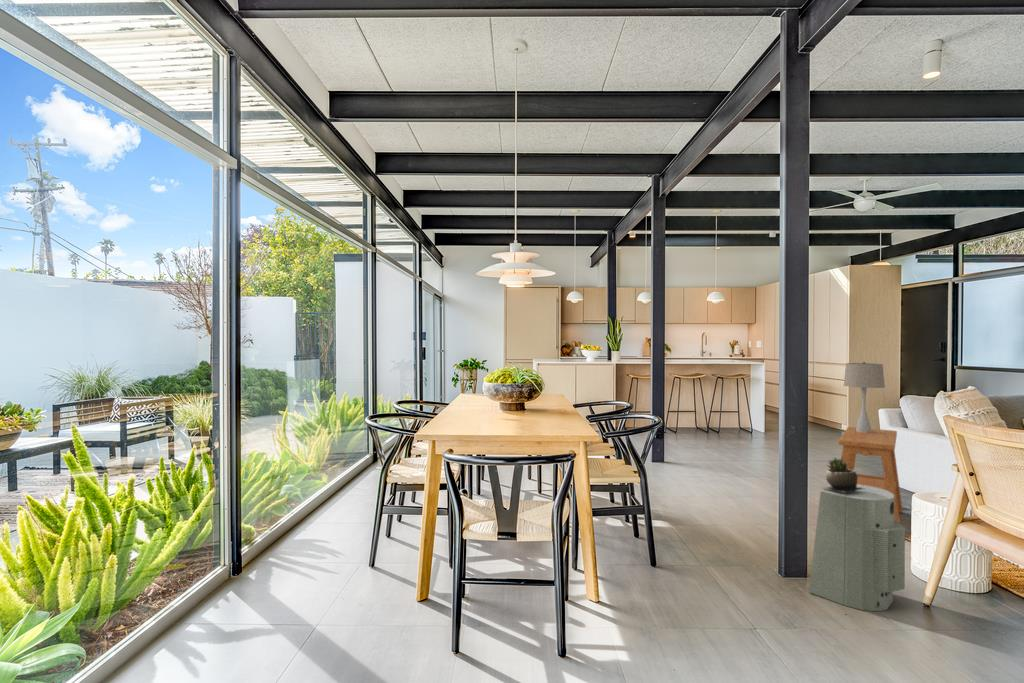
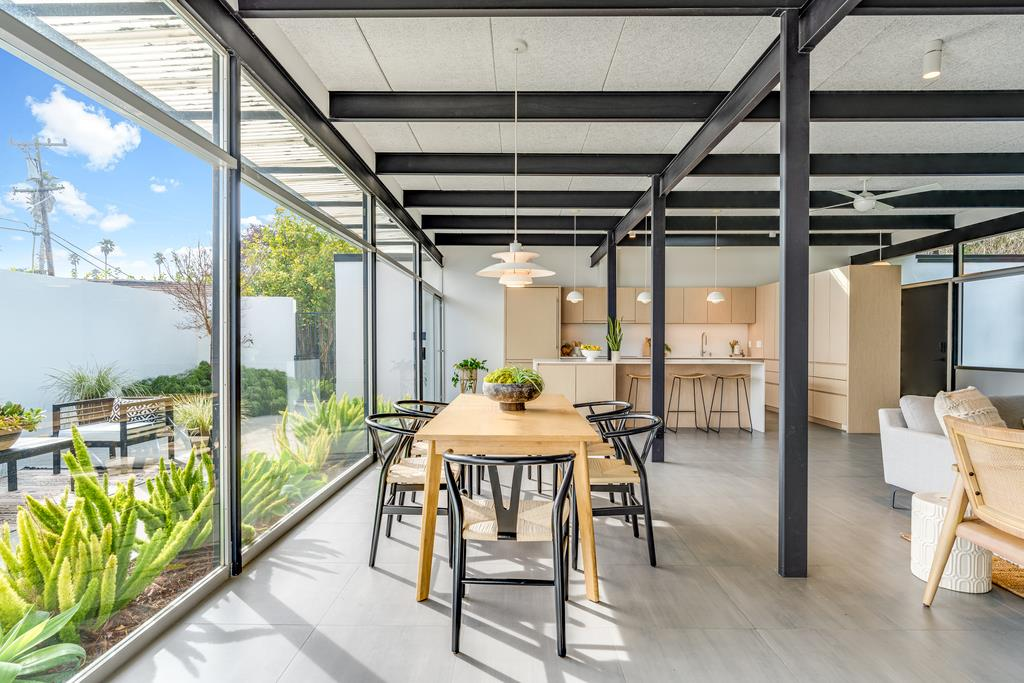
- fan (857, 543)
- side table (868, 476)
- table lamp (863, 396)
- succulent plant (841, 474)
